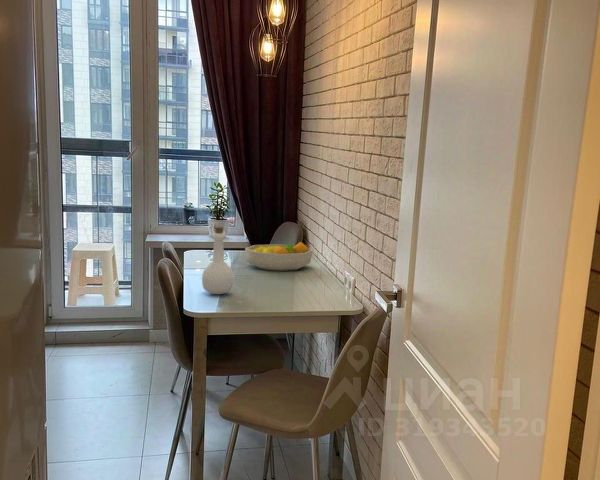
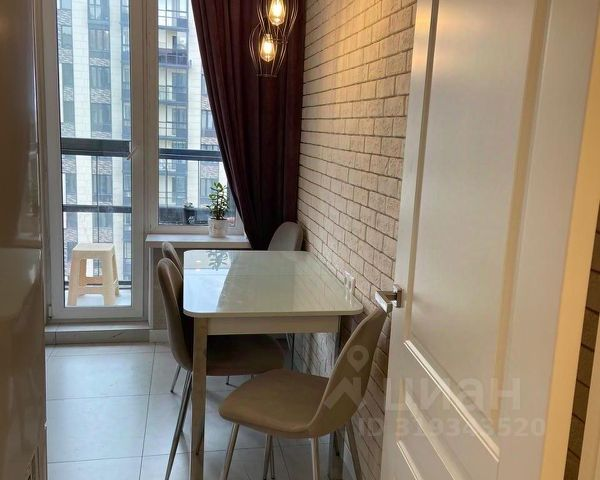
- fruit bowl (279, 253)
- bottle (218, 260)
